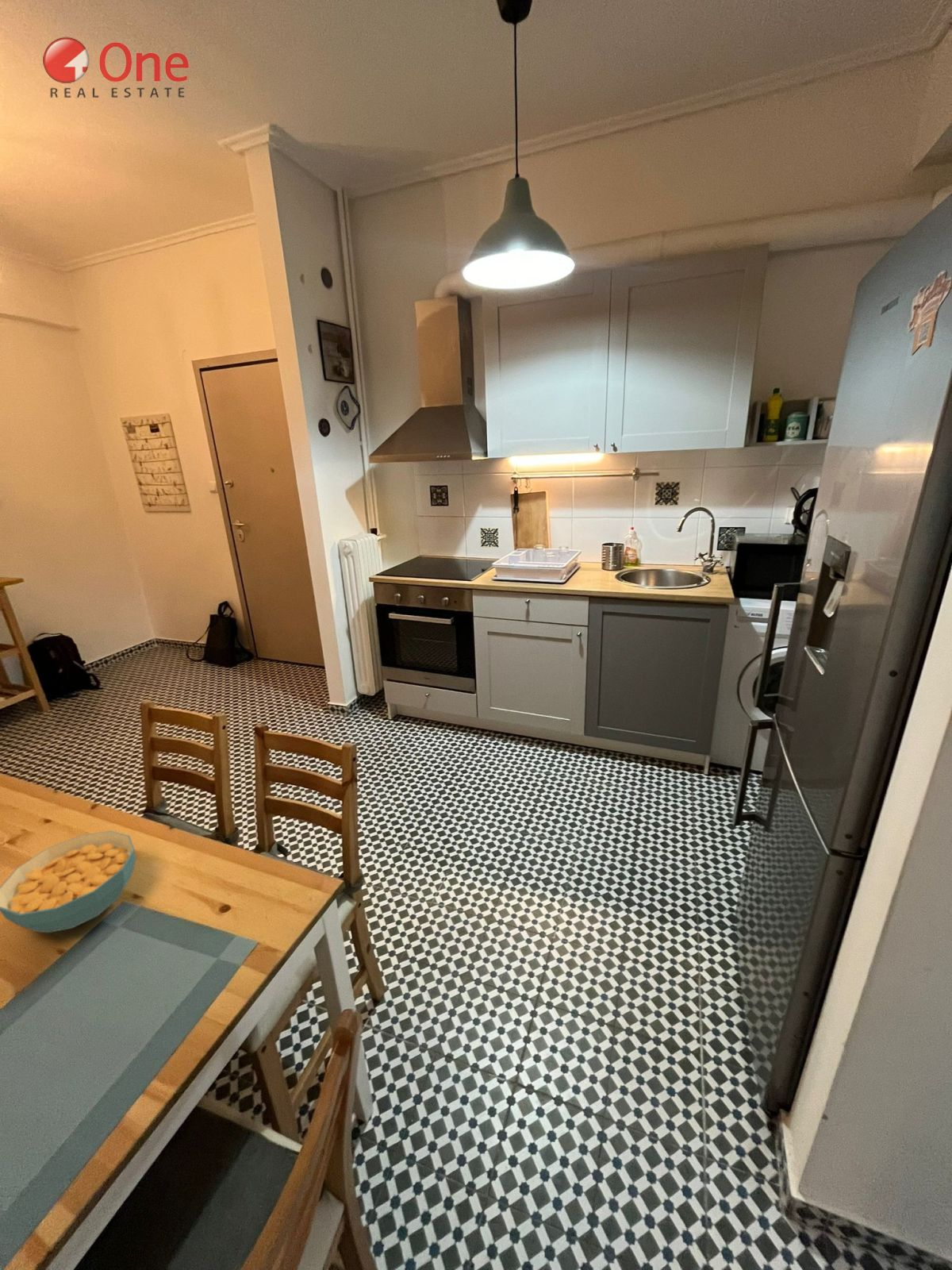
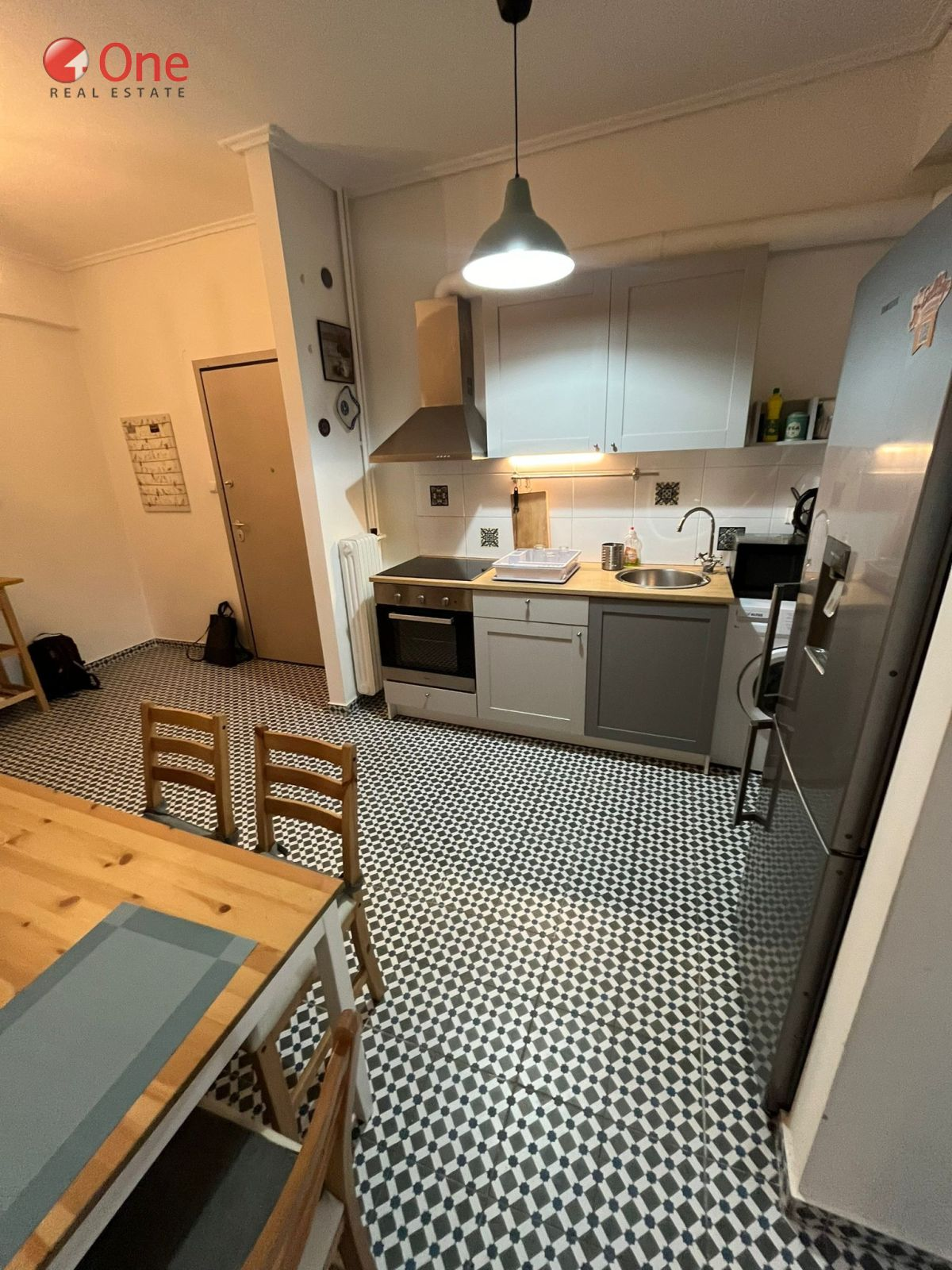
- cereal bowl (76, 890)
